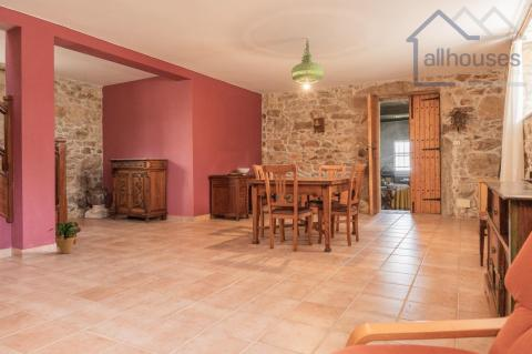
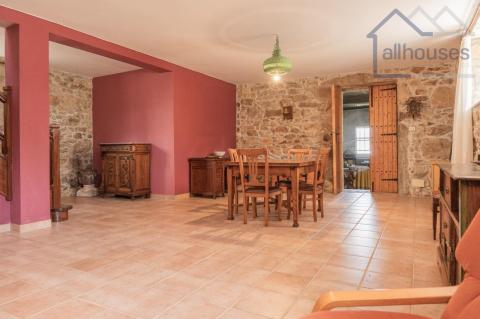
- potted plant (65, 237)
